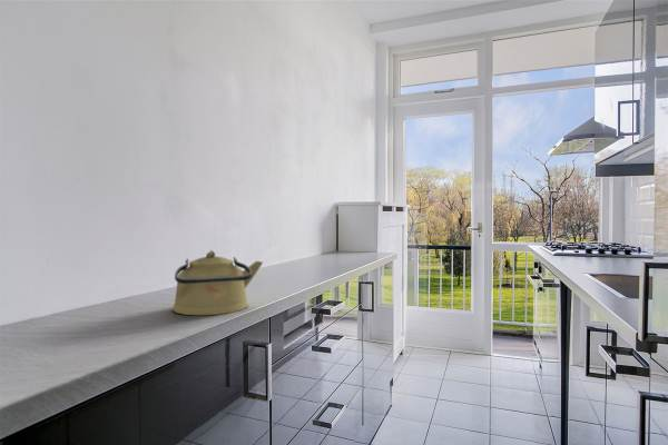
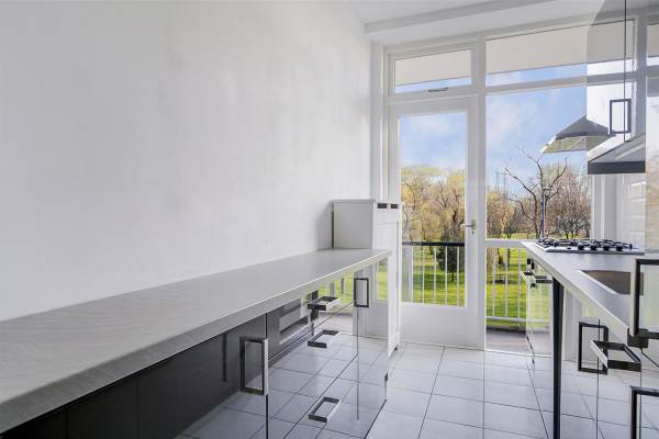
- kettle (219, 278)
